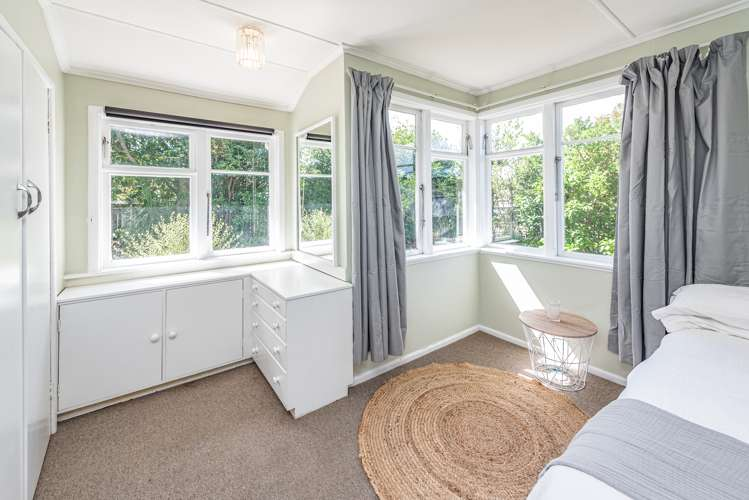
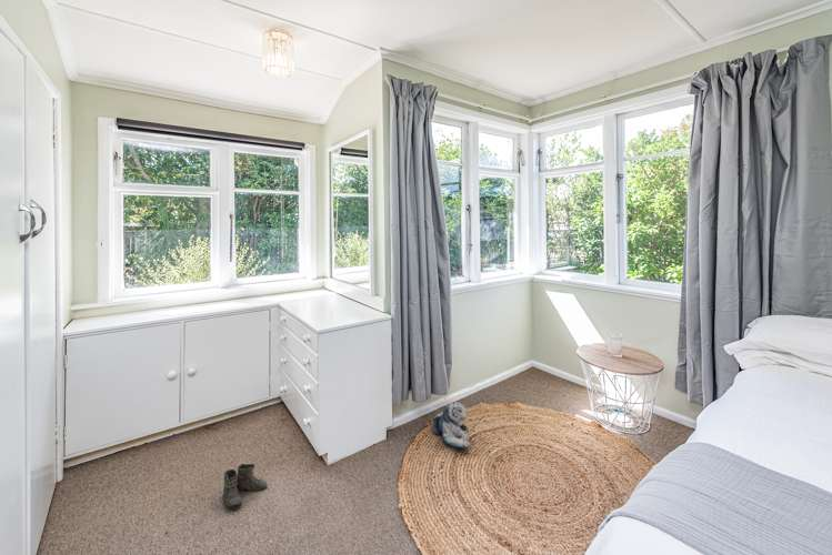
+ plush toy (454, 417)
+ boots (241, 483)
